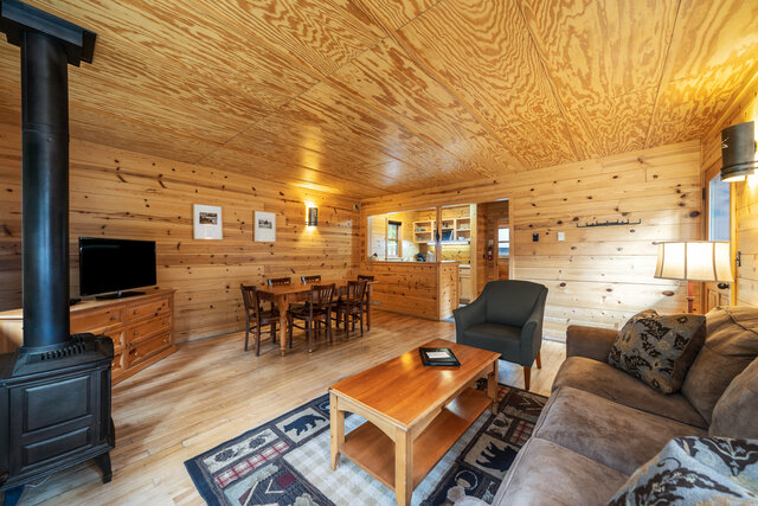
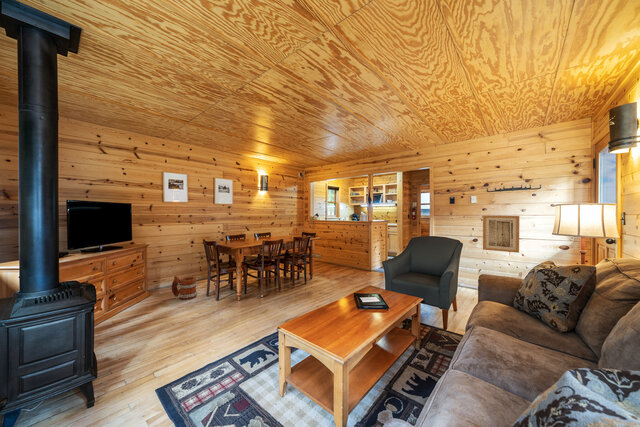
+ wall art (500, 233)
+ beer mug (184, 286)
